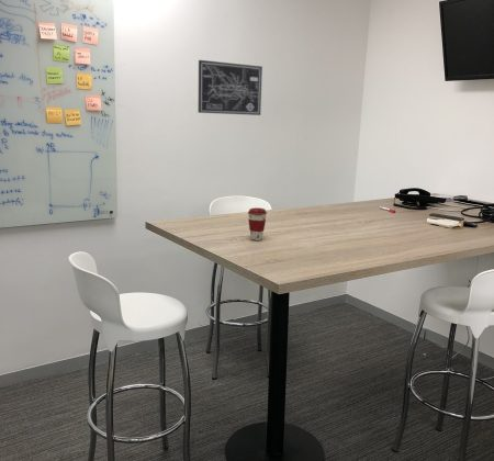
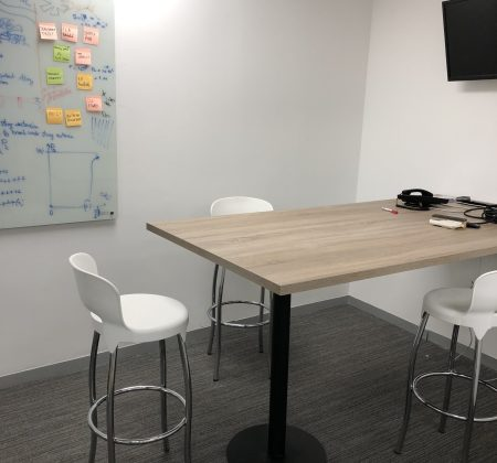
- wall art (231, 89)
- coffee cup (256, 224)
